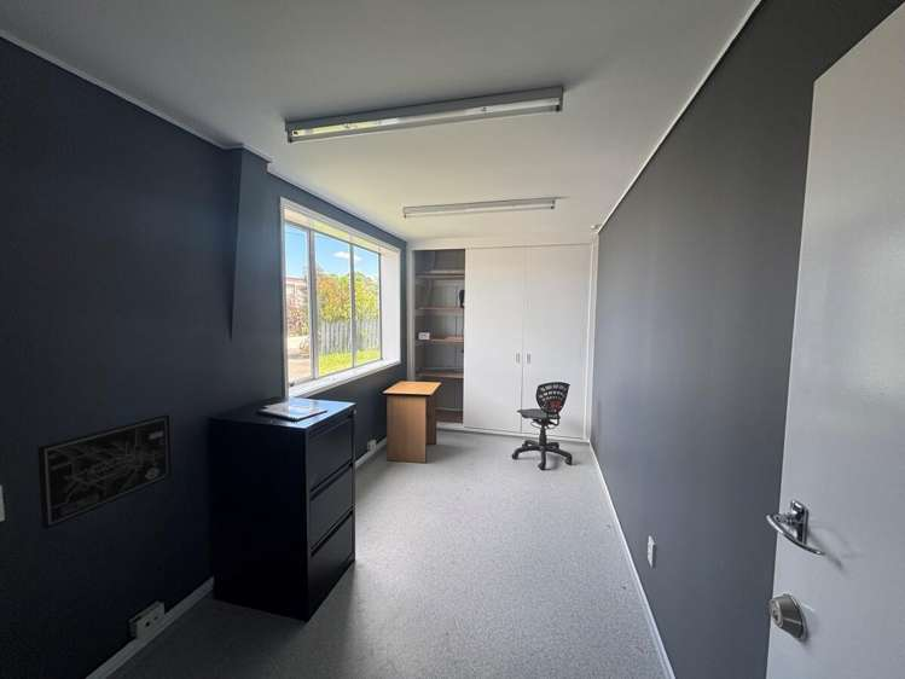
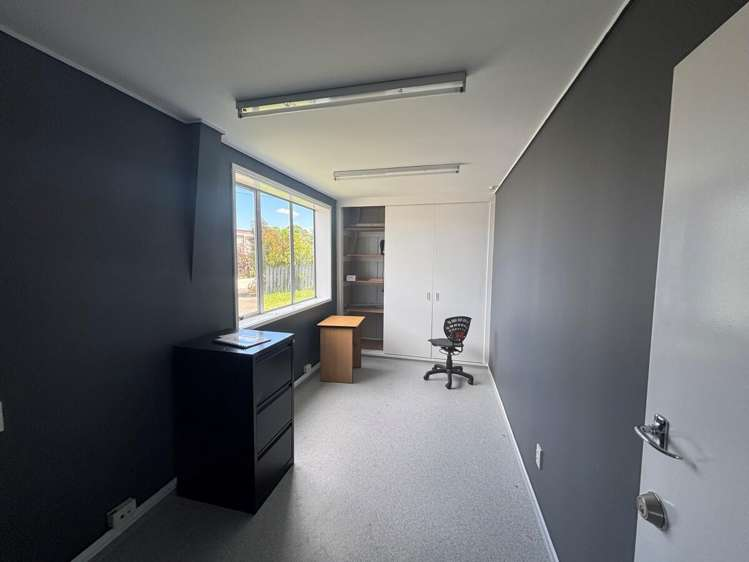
- wall art (114, 464)
